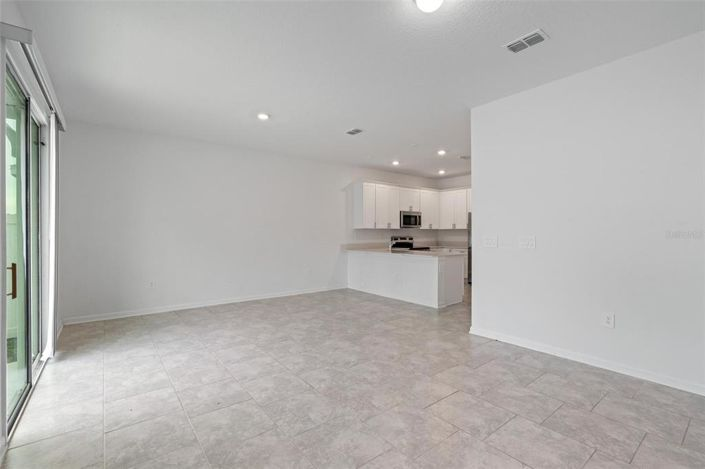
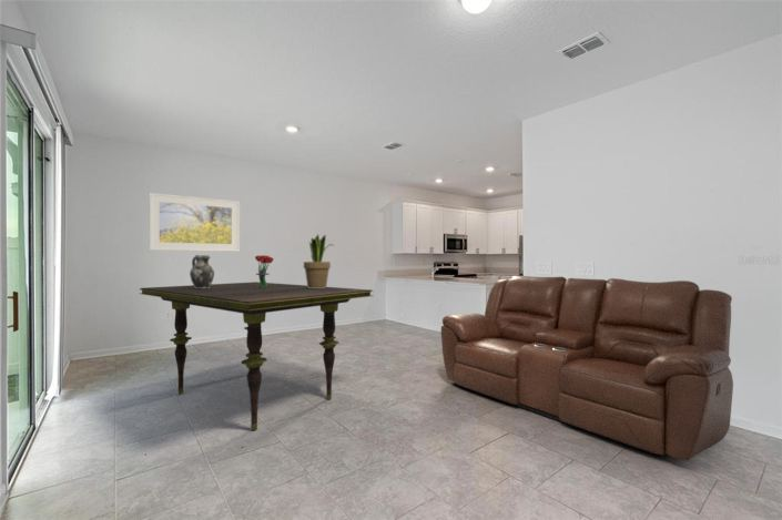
+ sofa (565, 339)
+ dining table (253, 341)
+ potted plant (318, 261)
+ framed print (197, 224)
+ ceramic jug (202, 271)
+ bouquet (264, 271)
